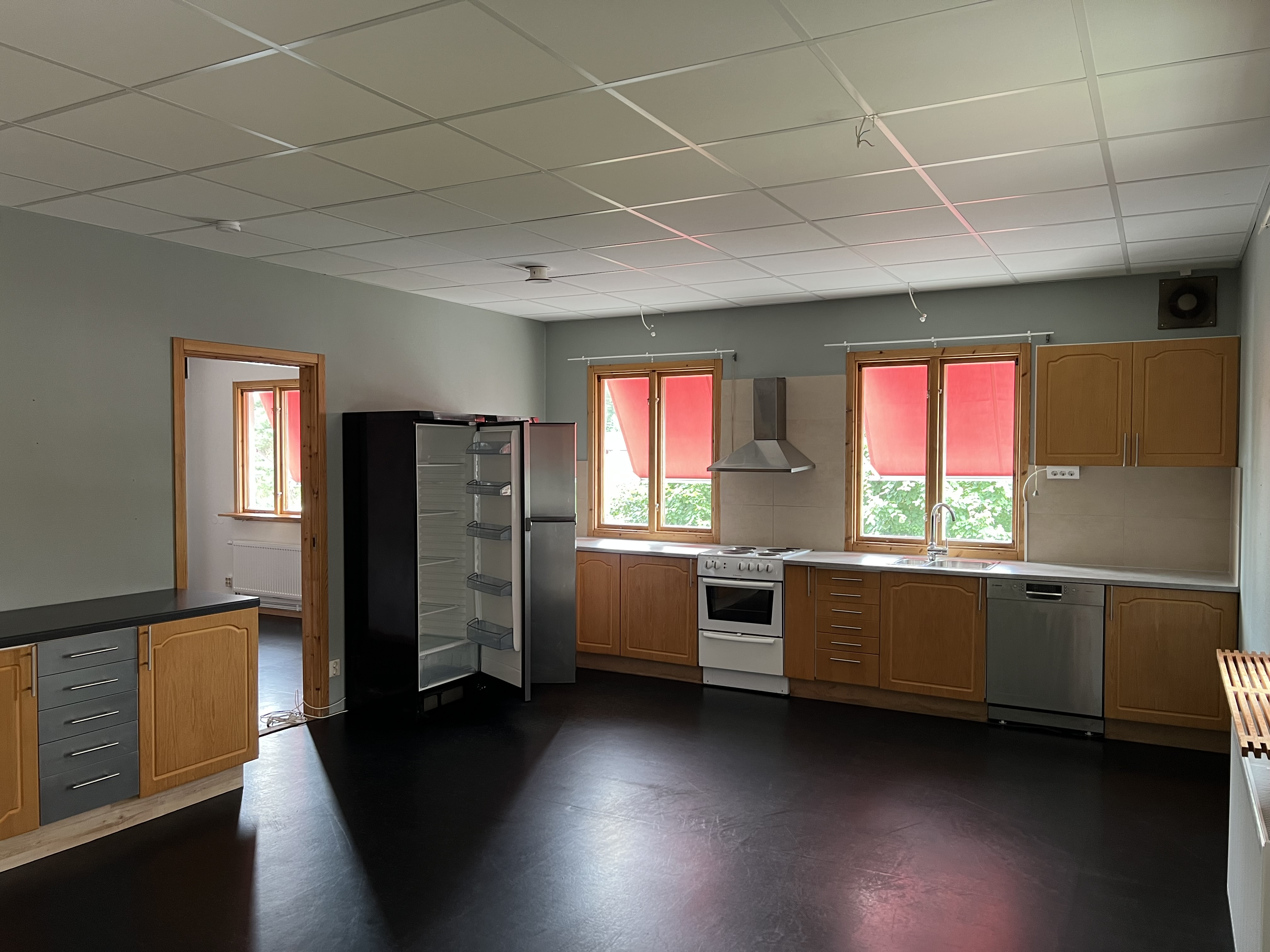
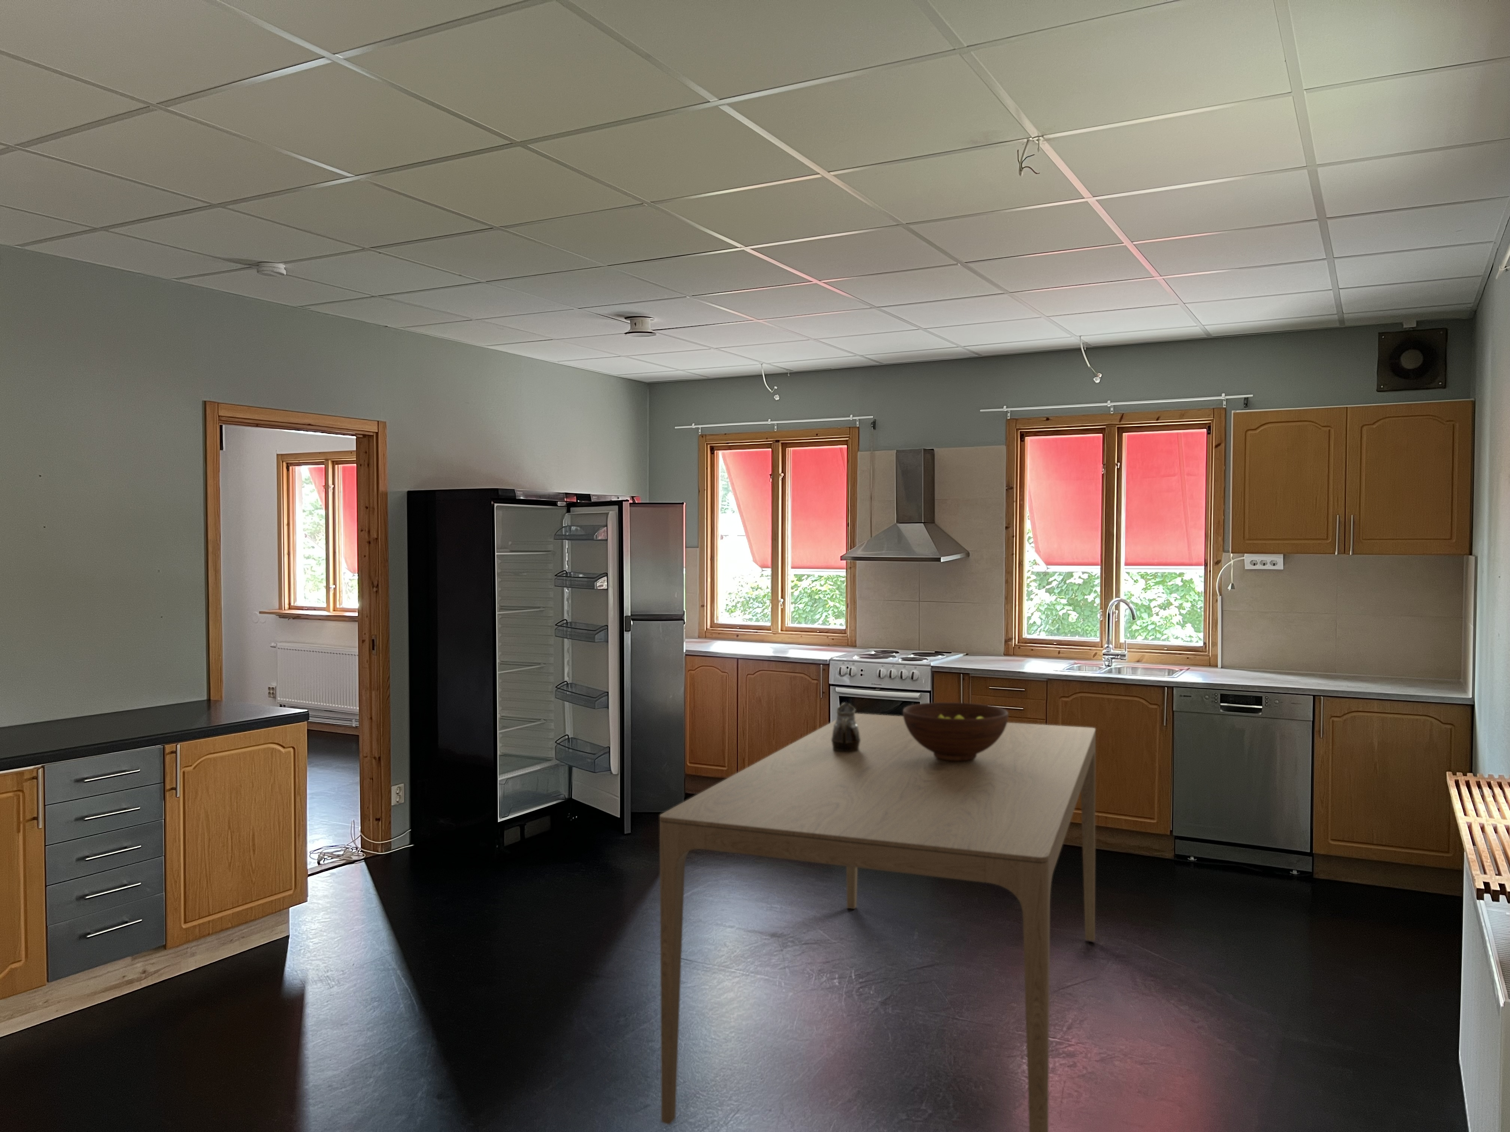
+ dining table (920, 875)
+ pitcher (847, 727)
+ fruit bowl (955, 734)
